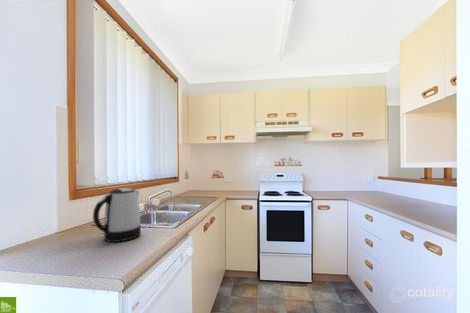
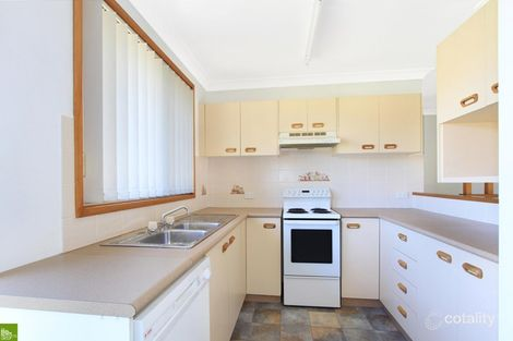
- kettle (118, 213)
